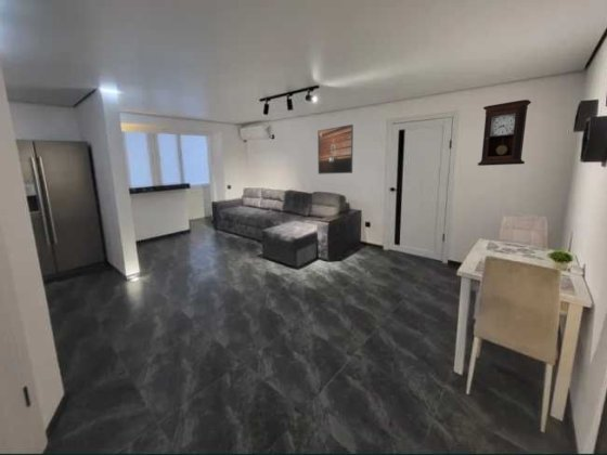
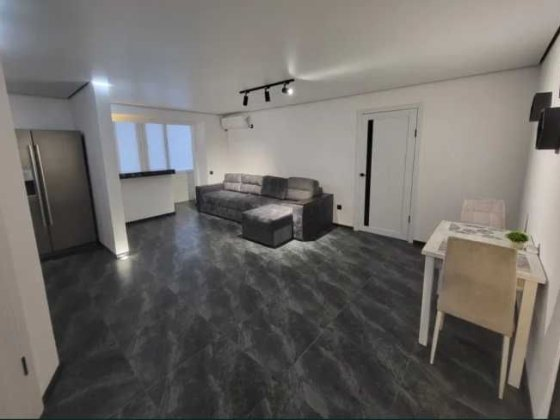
- pendulum clock (502, 134)
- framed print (334, 151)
